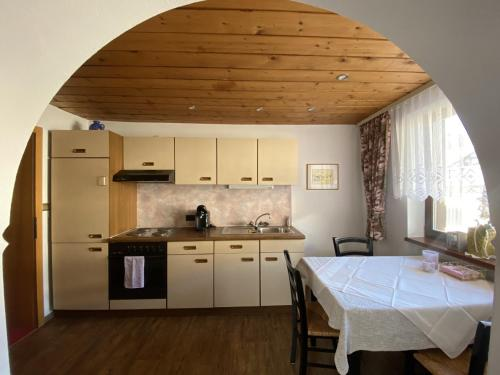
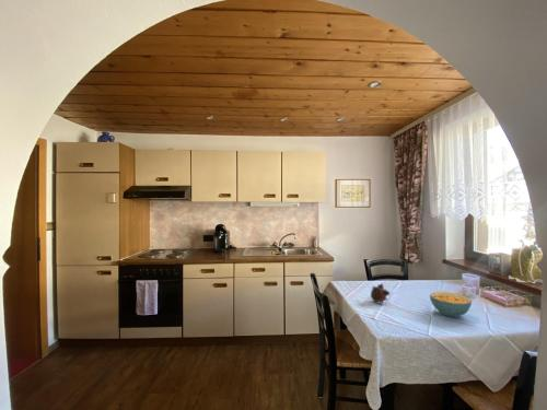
+ flower (379, 293)
+ cereal bowl (450, 306)
